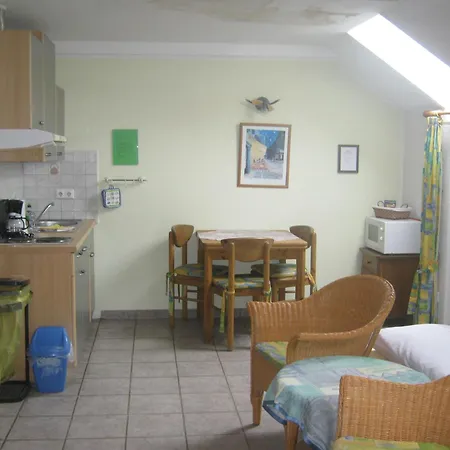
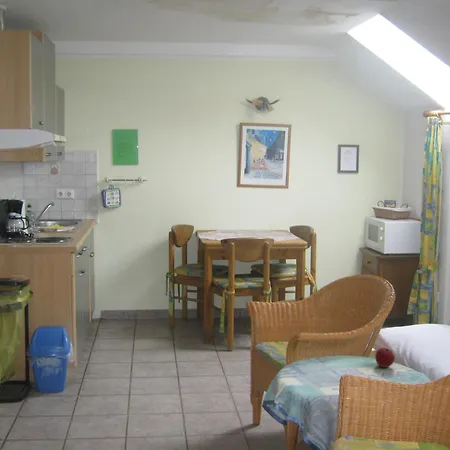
+ apple (384, 357)
